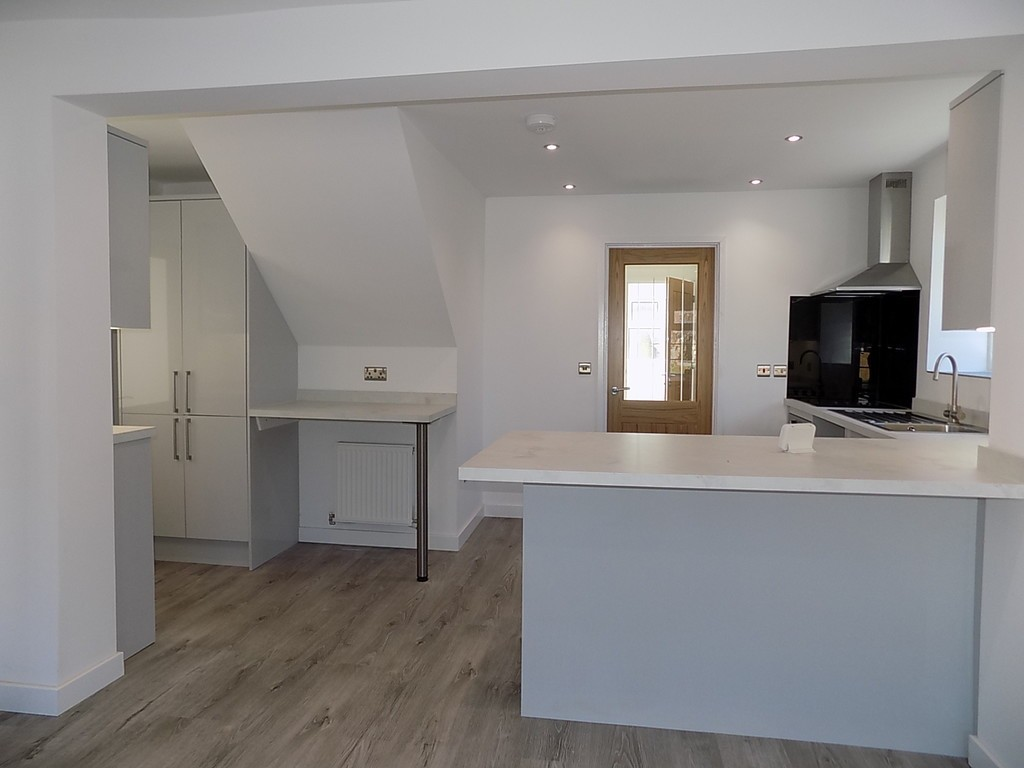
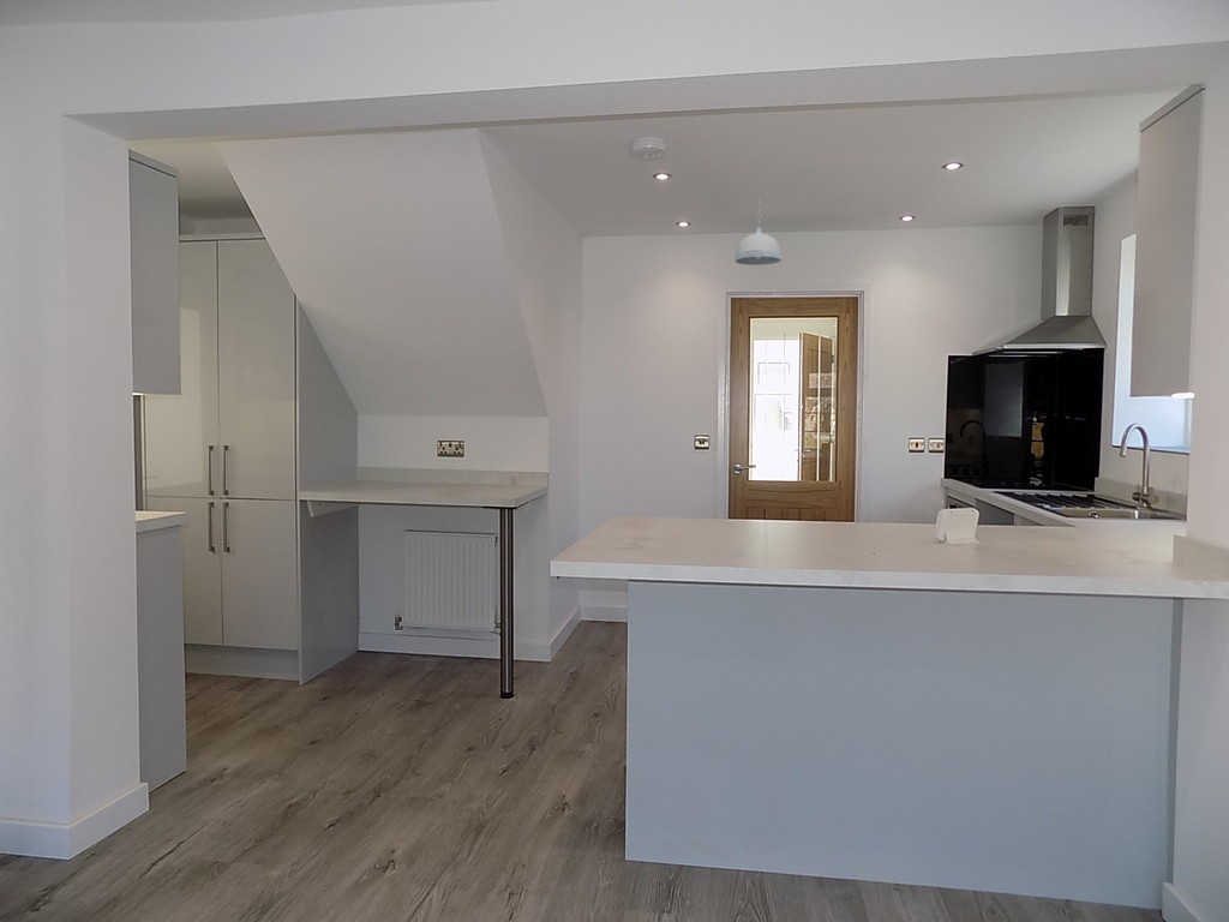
+ pendant light (757, 229)
